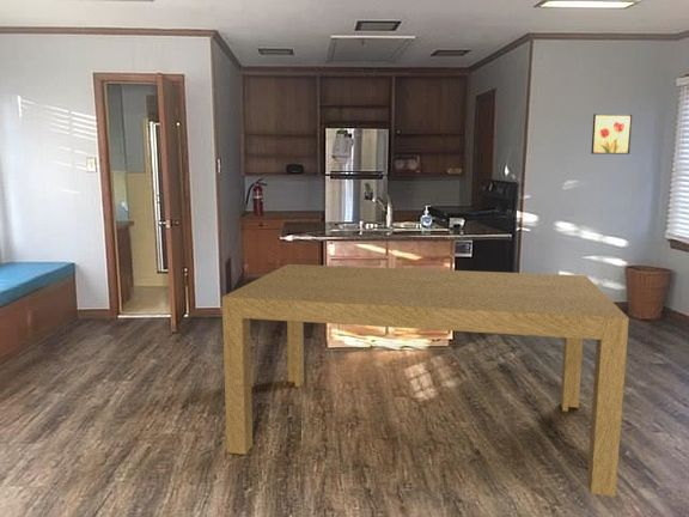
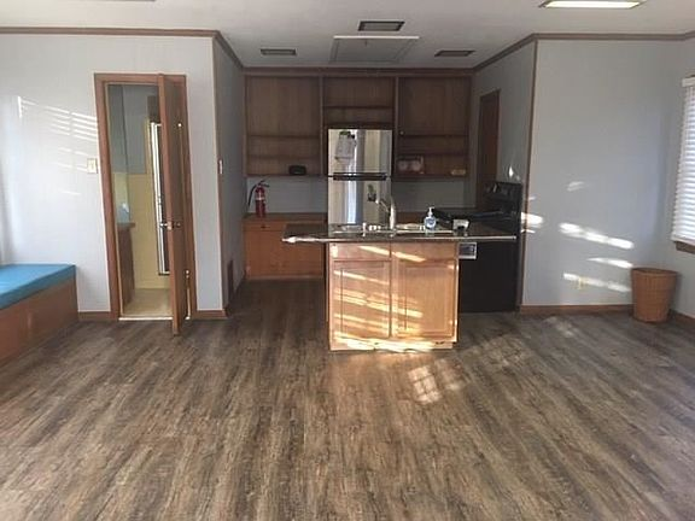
- dining table (419, 328)
- wall art (611, 134)
